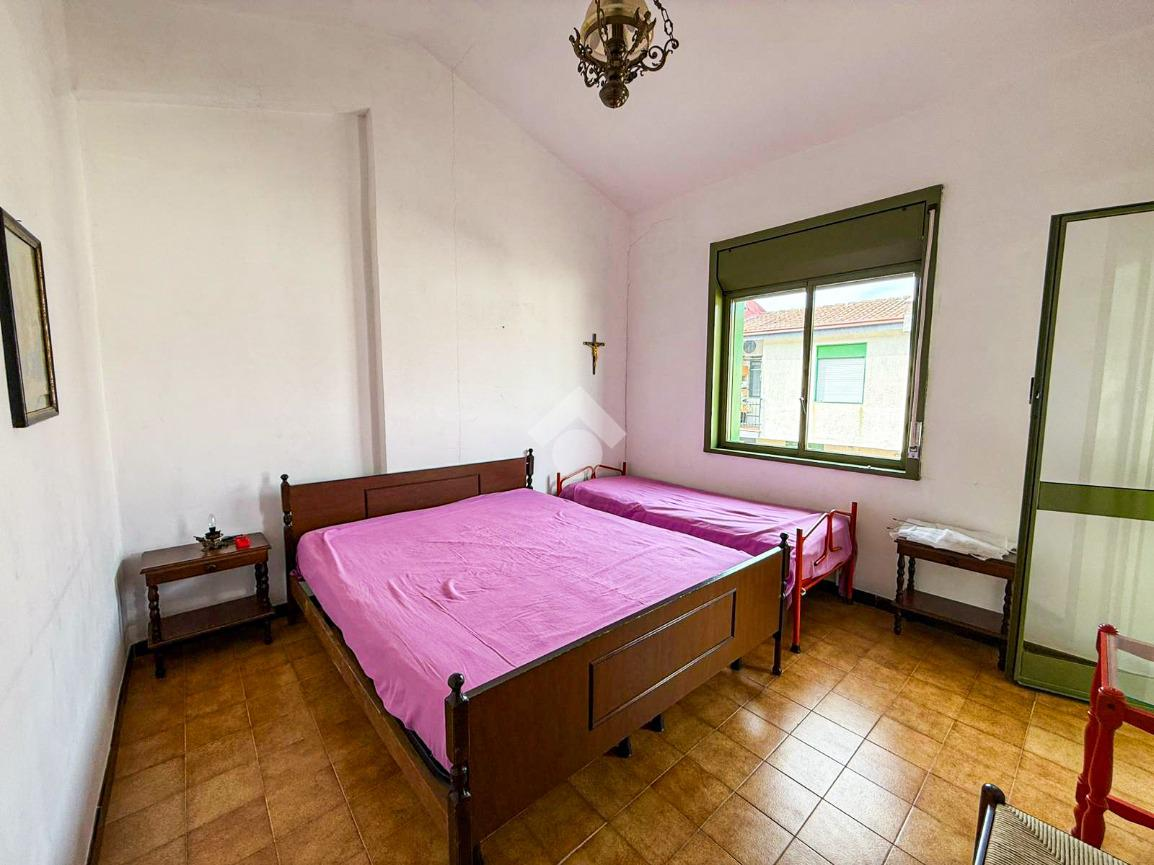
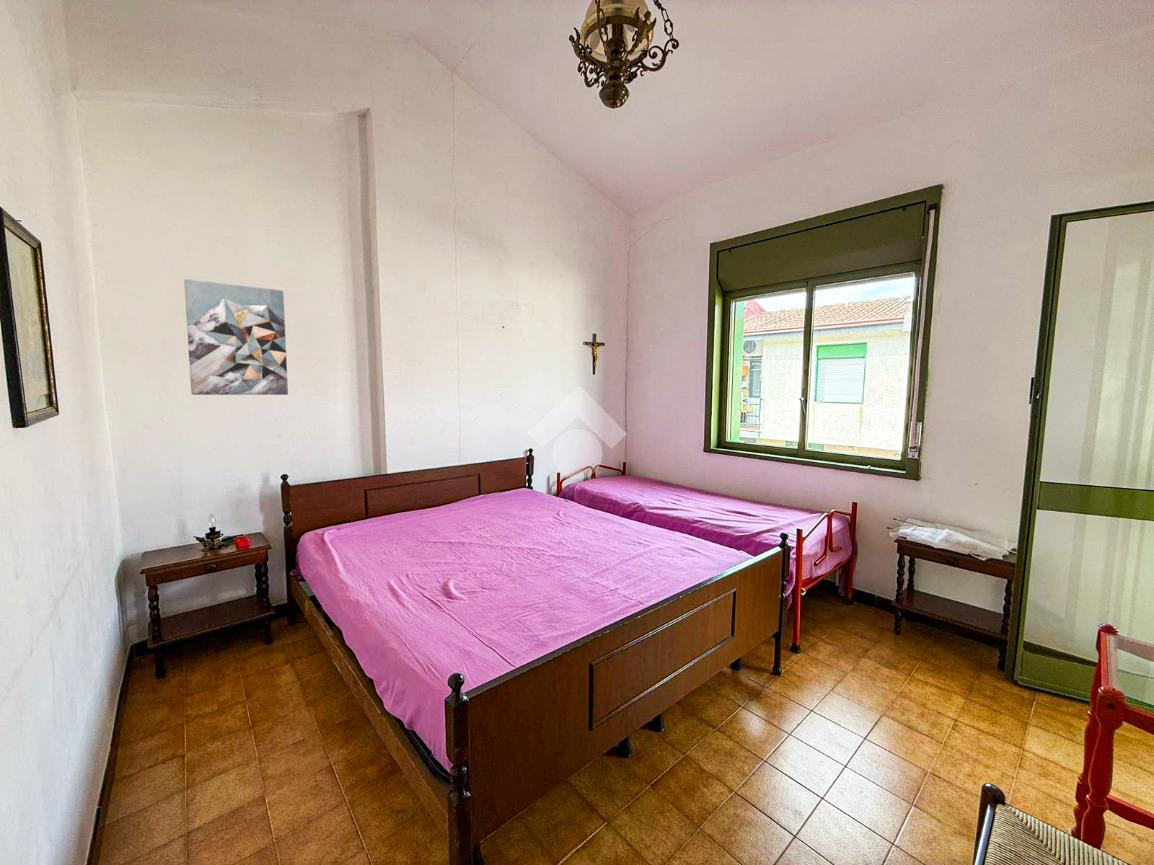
+ wall art (239, 340)
